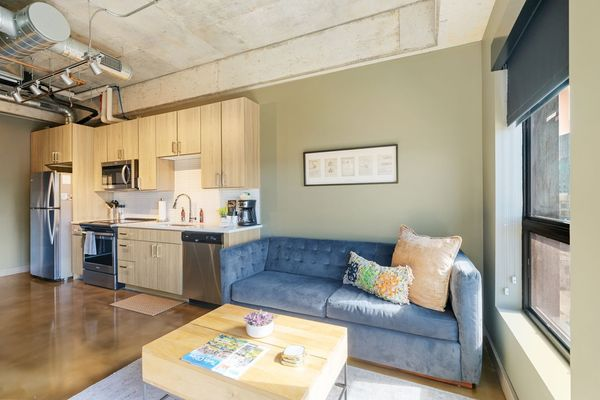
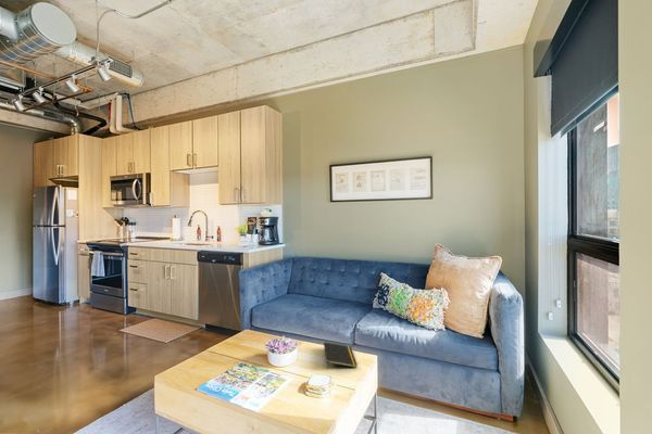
+ notepad (339, 354)
